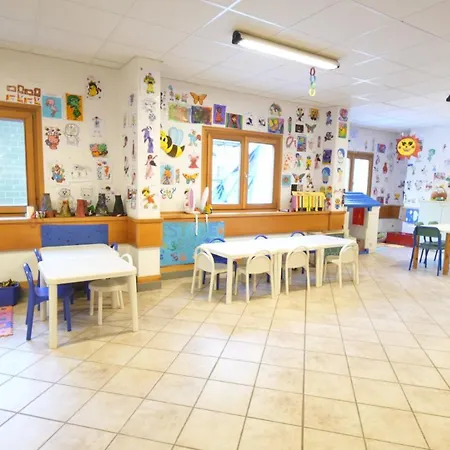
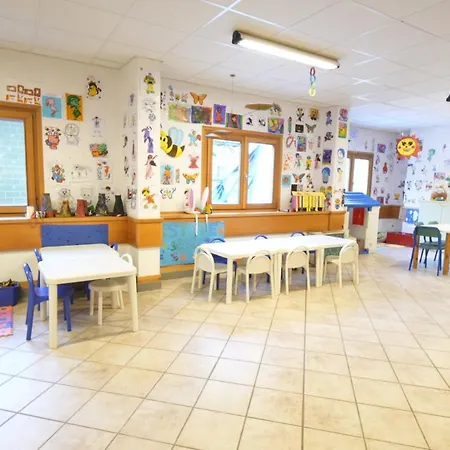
+ ceiling mobile (239, 117)
